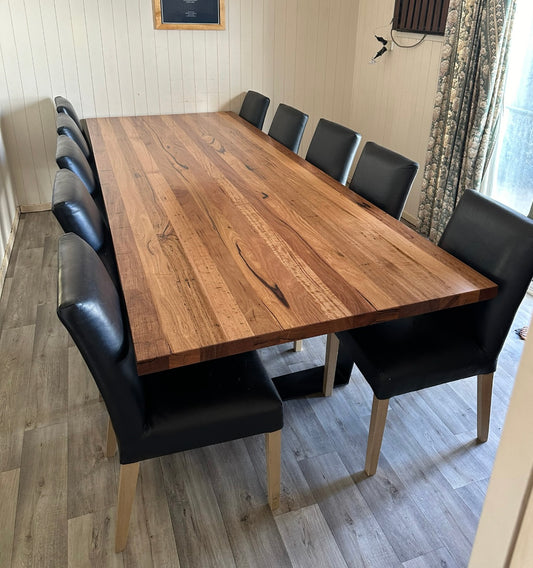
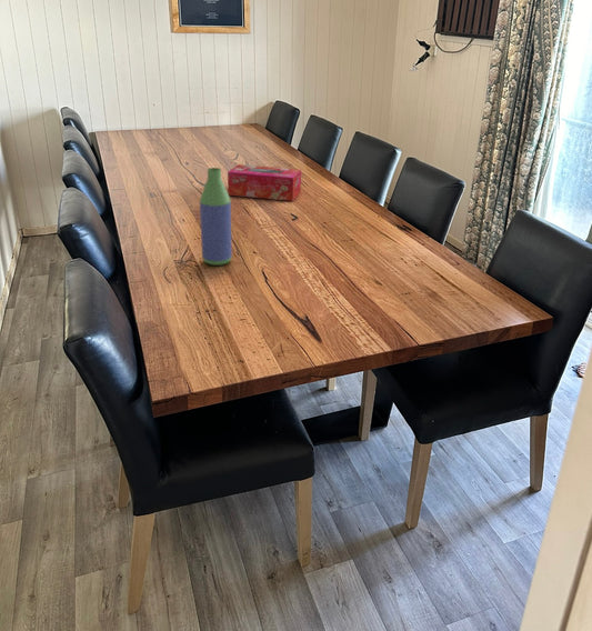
+ tissue box (264, 182)
+ bottle (215, 217)
